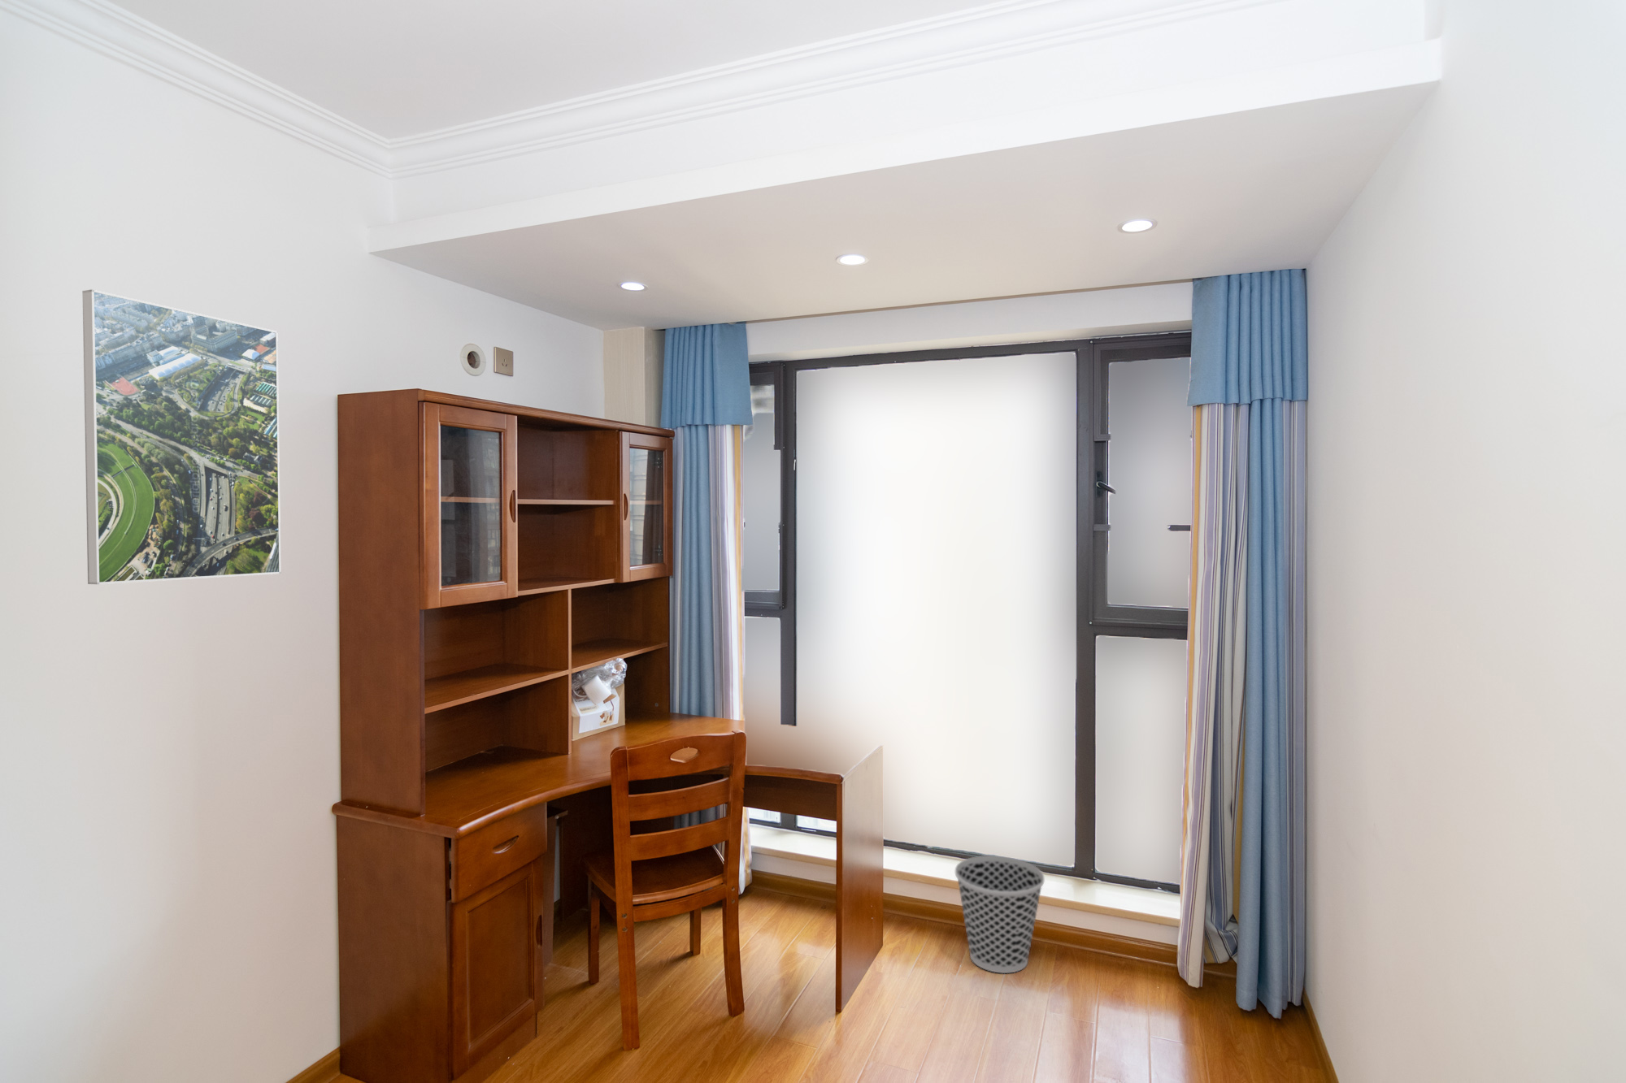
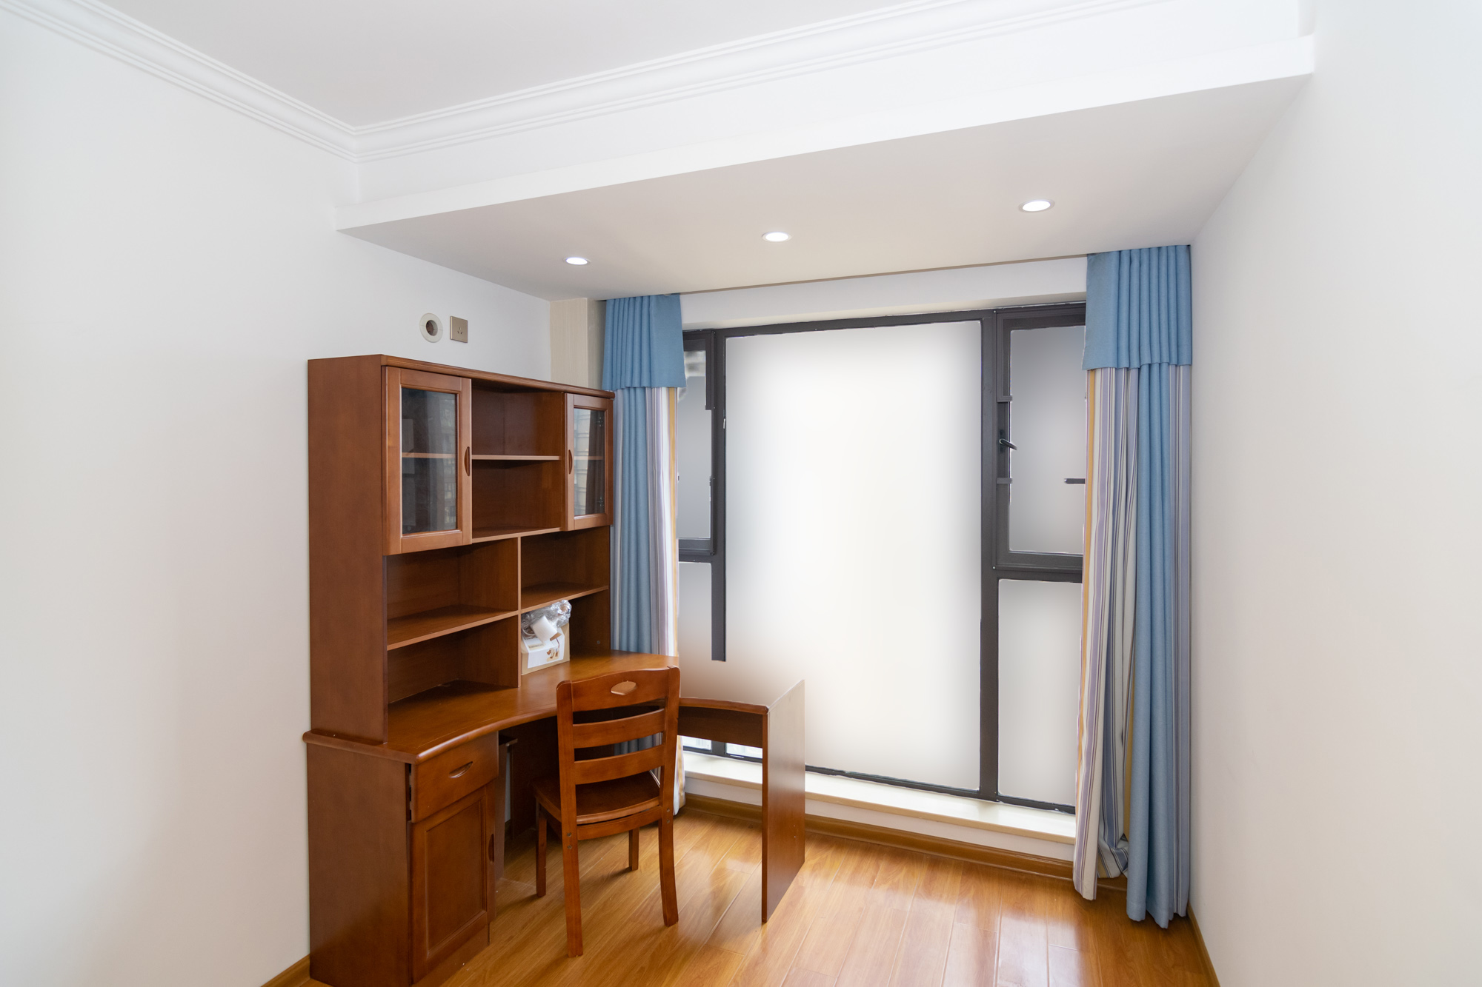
- wastebasket (999, 915)
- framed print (191, 446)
